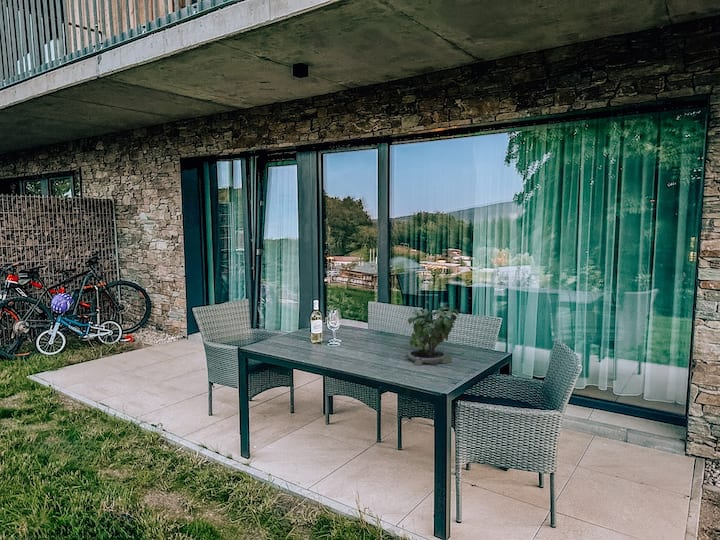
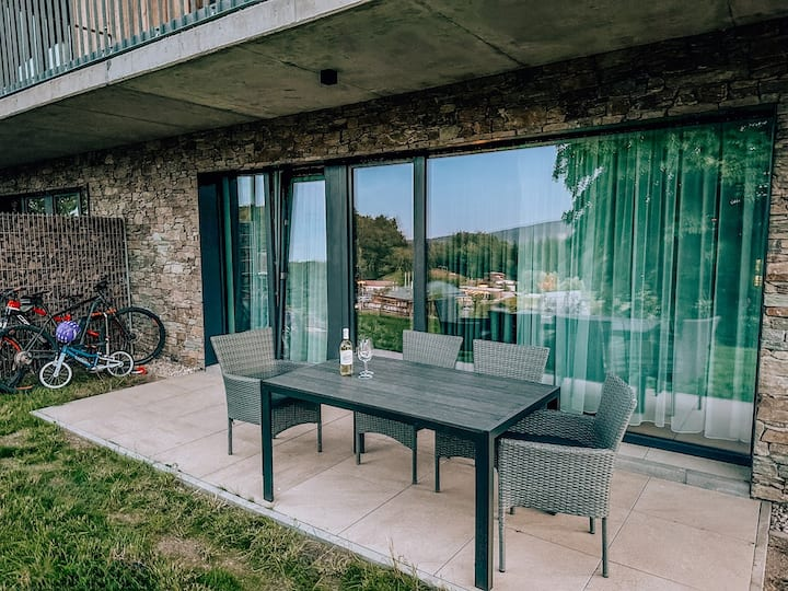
- potted plant (431, 331)
